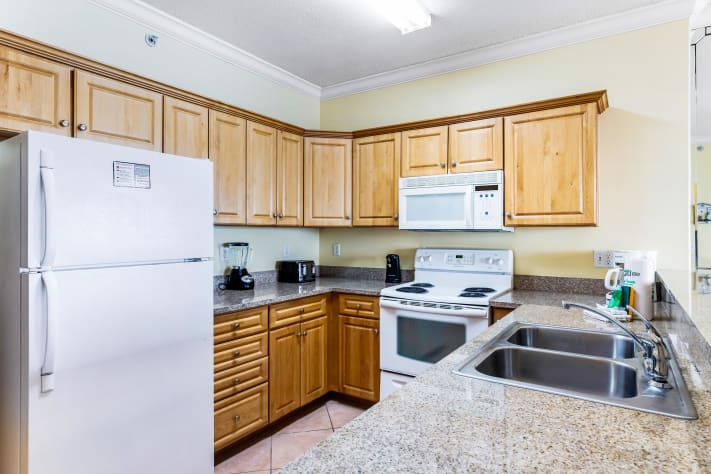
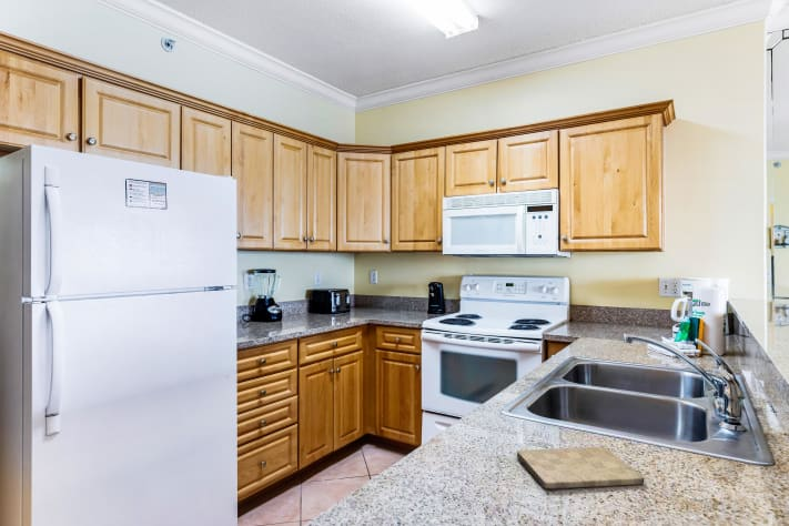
+ cutting board (576, 465)
